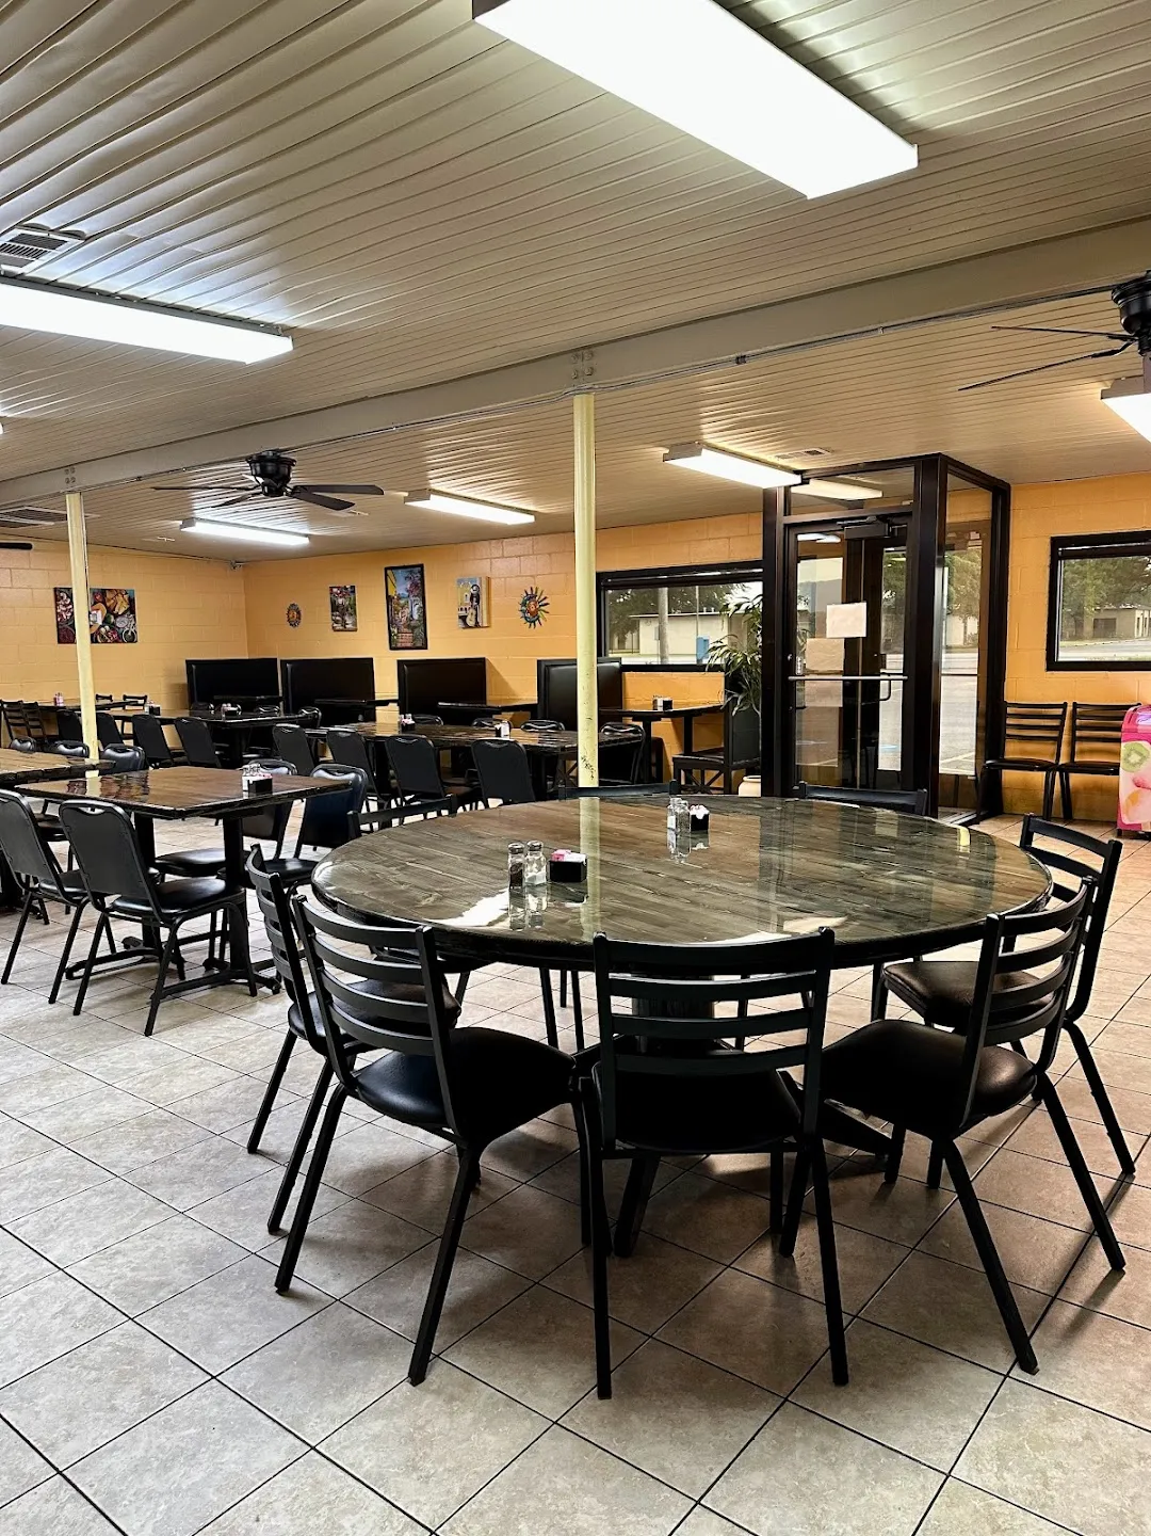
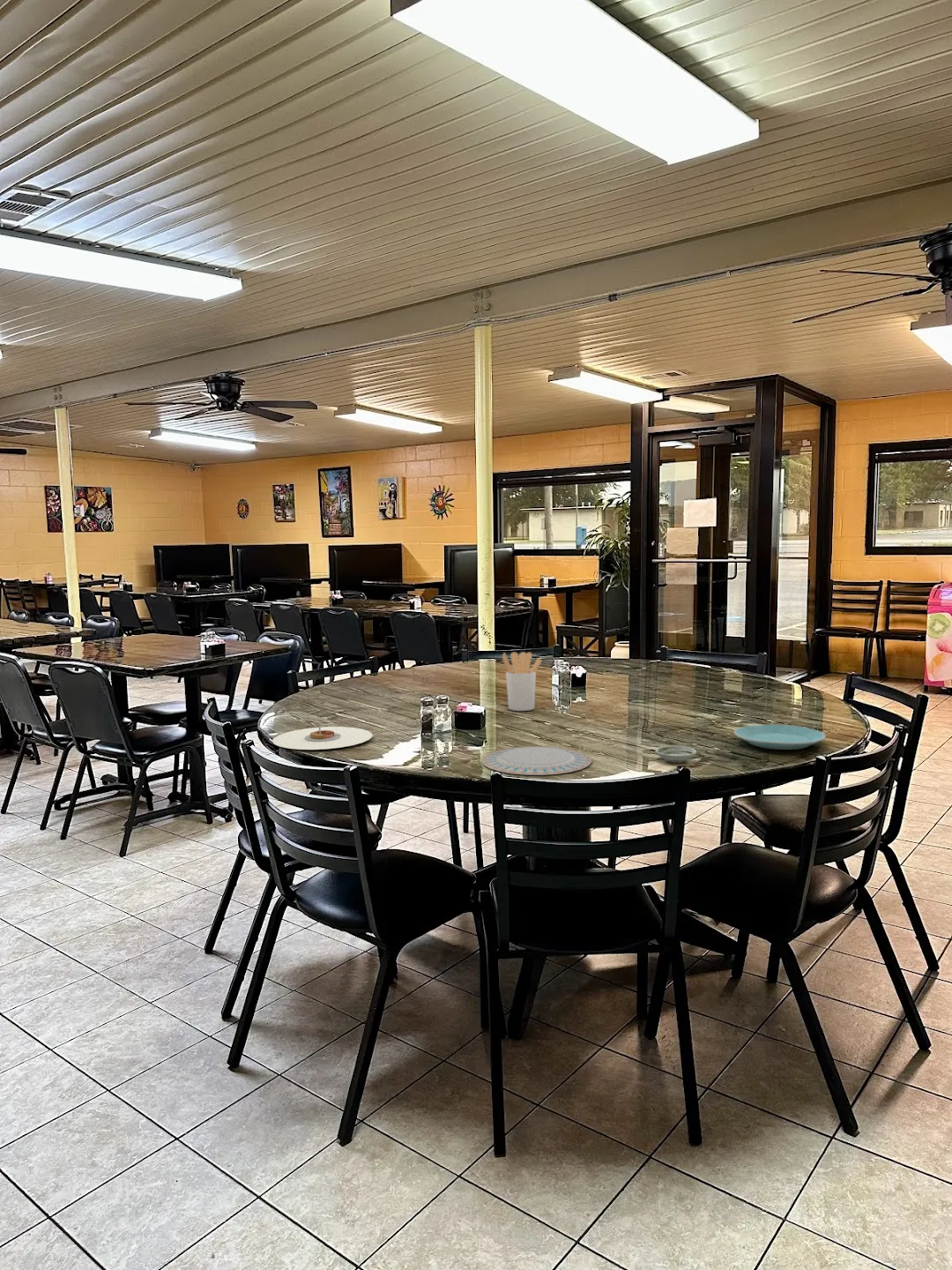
+ chinaware (536, 758)
+ utensil holder (521, 679)
+ plate (323, 733)
+ plate (778, 737)
+ saucer (675, 755)
